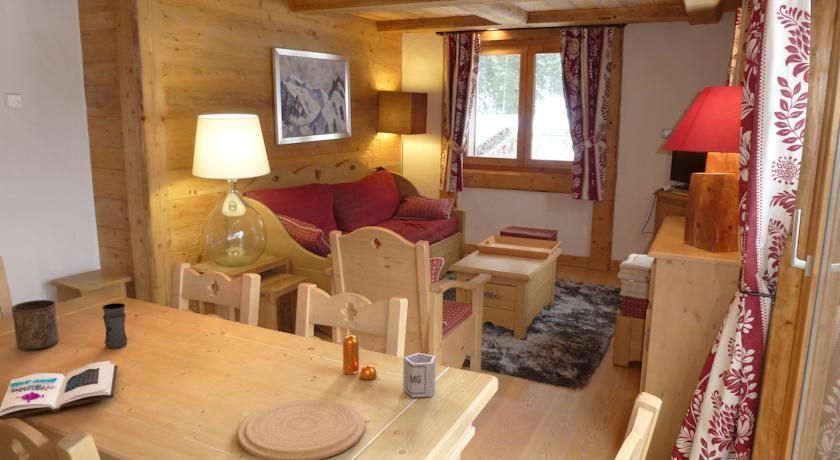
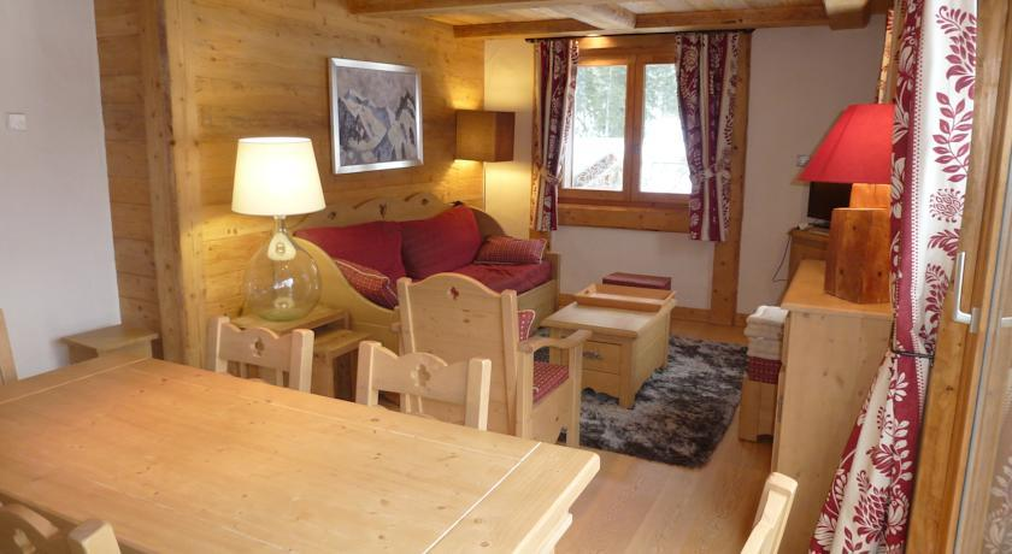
- cup (421, 373)
- cup (35, 324)
- pepper shaker (358, 355)
- book (60, 387)
- plate (302, 426)
- jar (115, 325)
